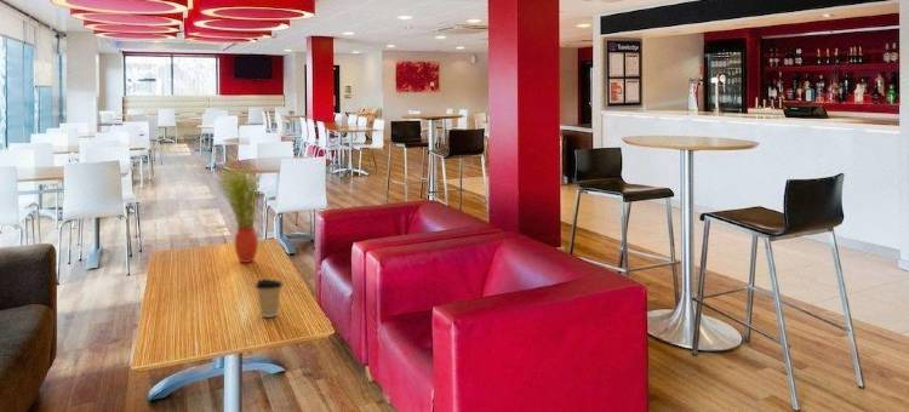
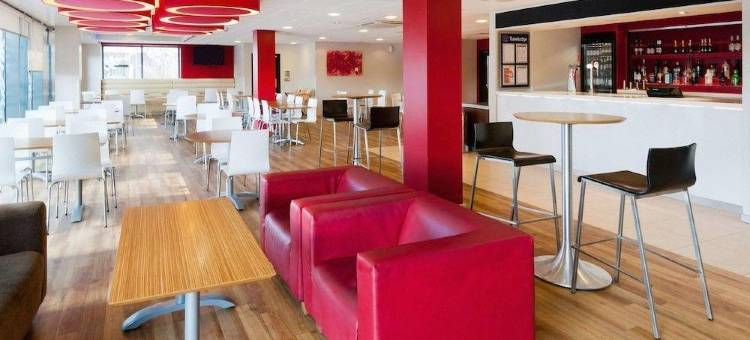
- coffee cup (269, 297)
- potted plant (240, 211)
